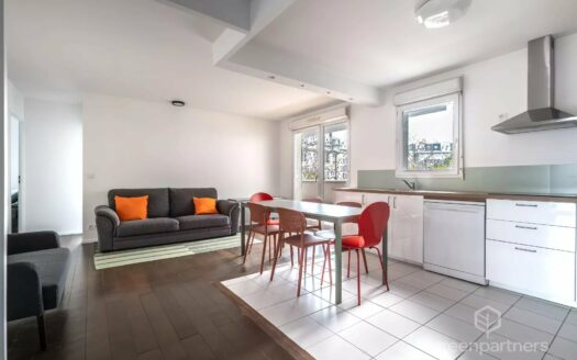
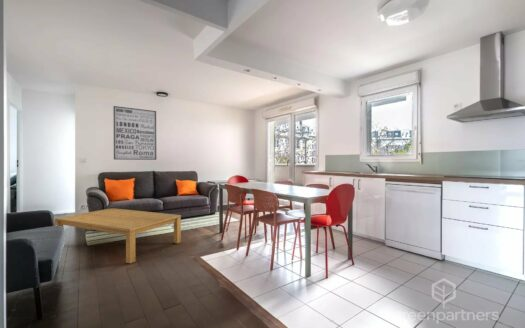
+ wall art (135, 134)
+ coffee table (119, 230)
